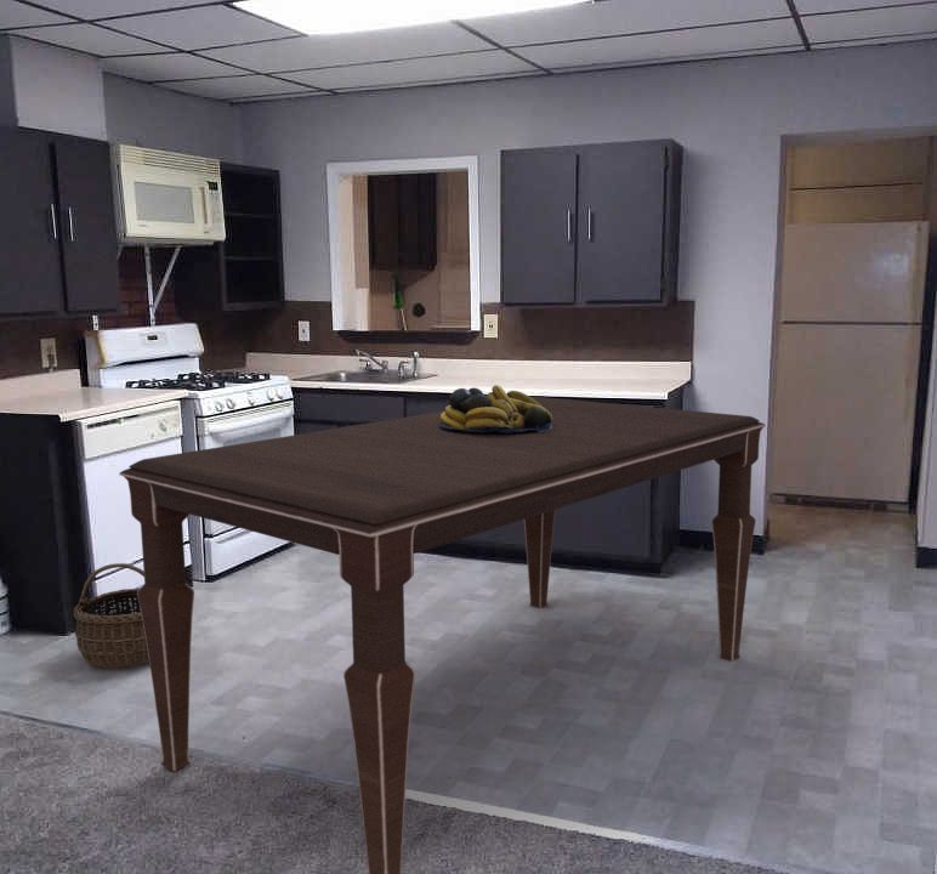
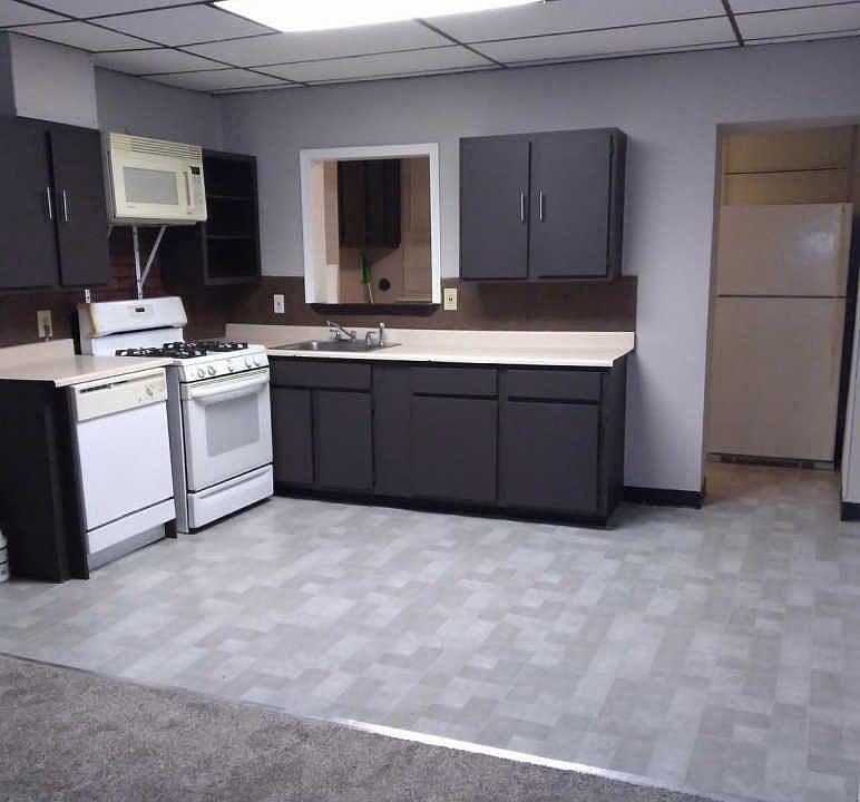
- fruit bowl (495, 405)
- dining table (470, 535)
- wicker basket (123, 609)
